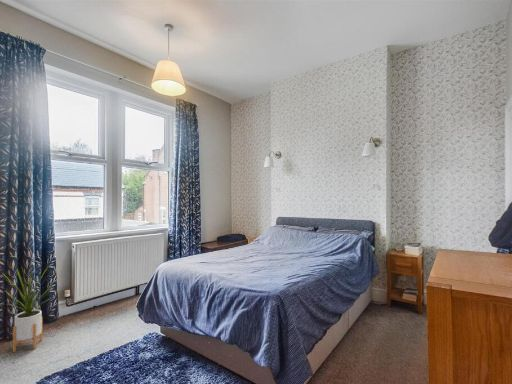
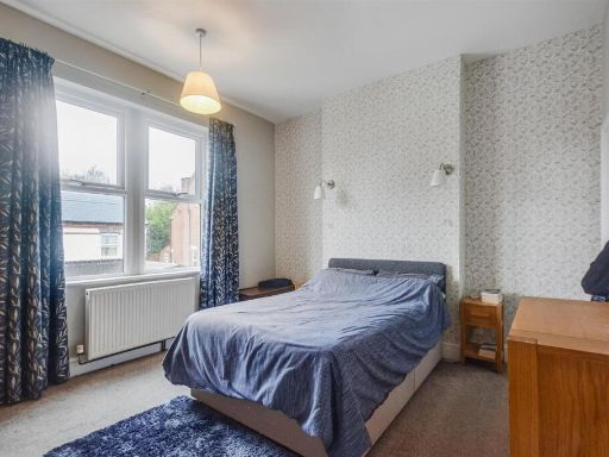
- house plant (28, 303)
